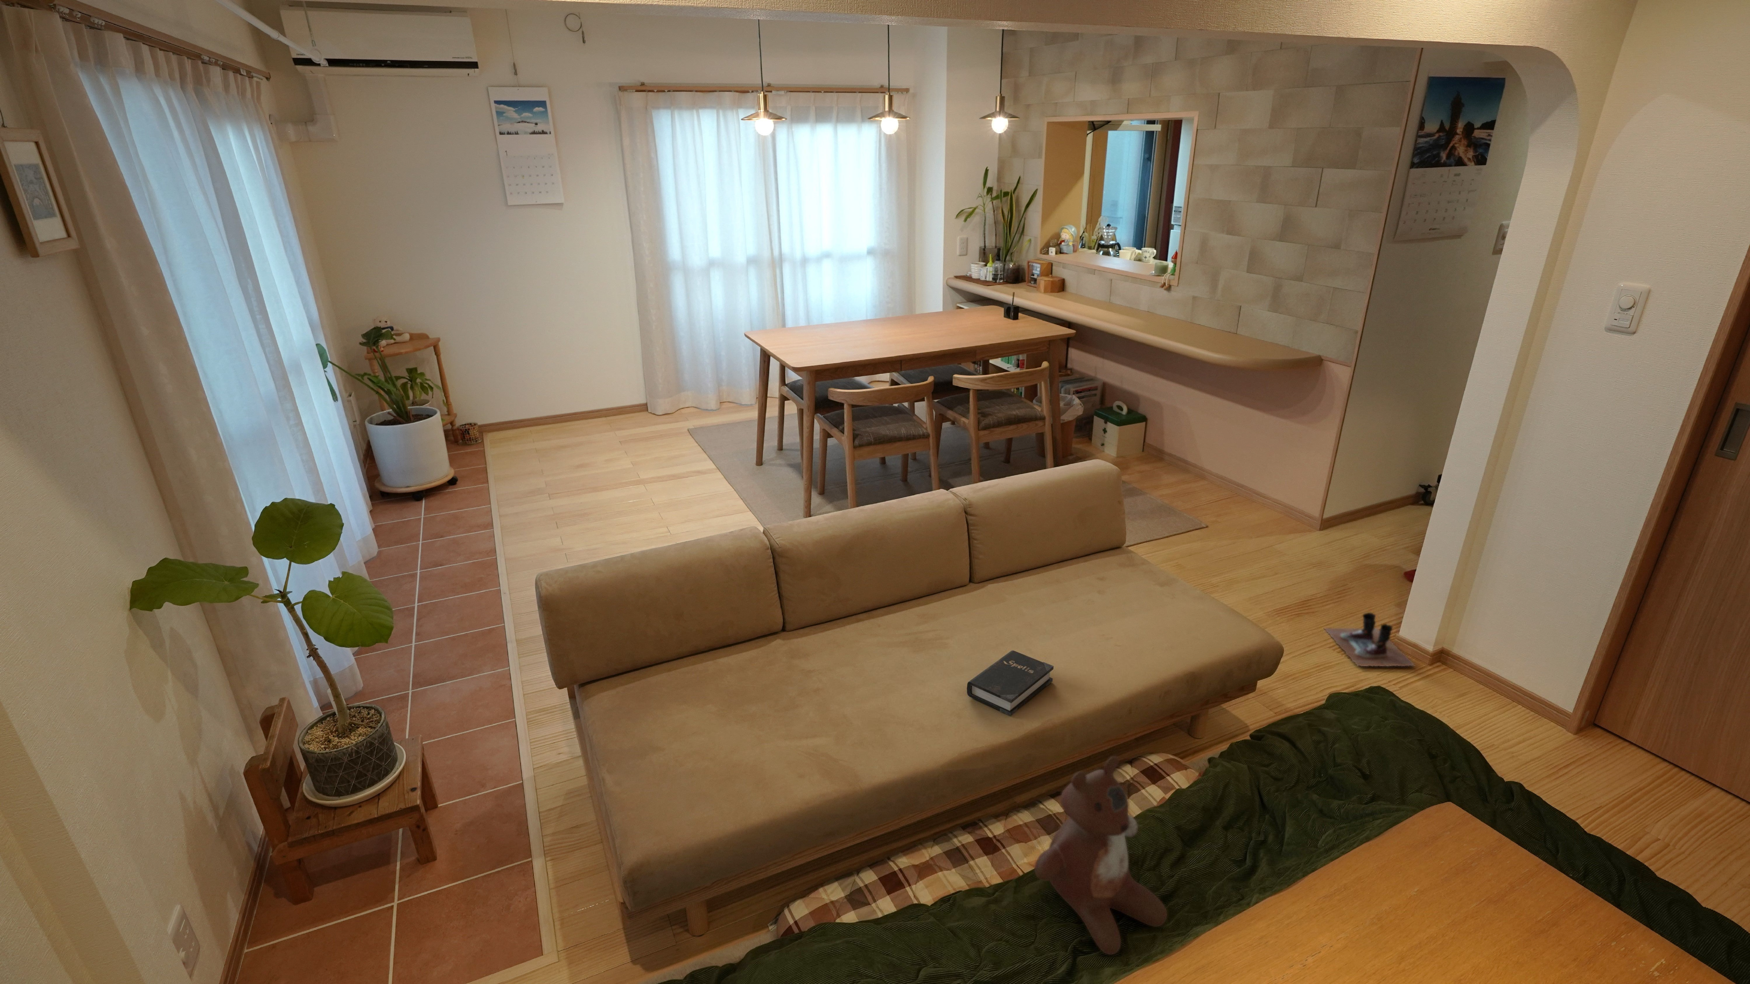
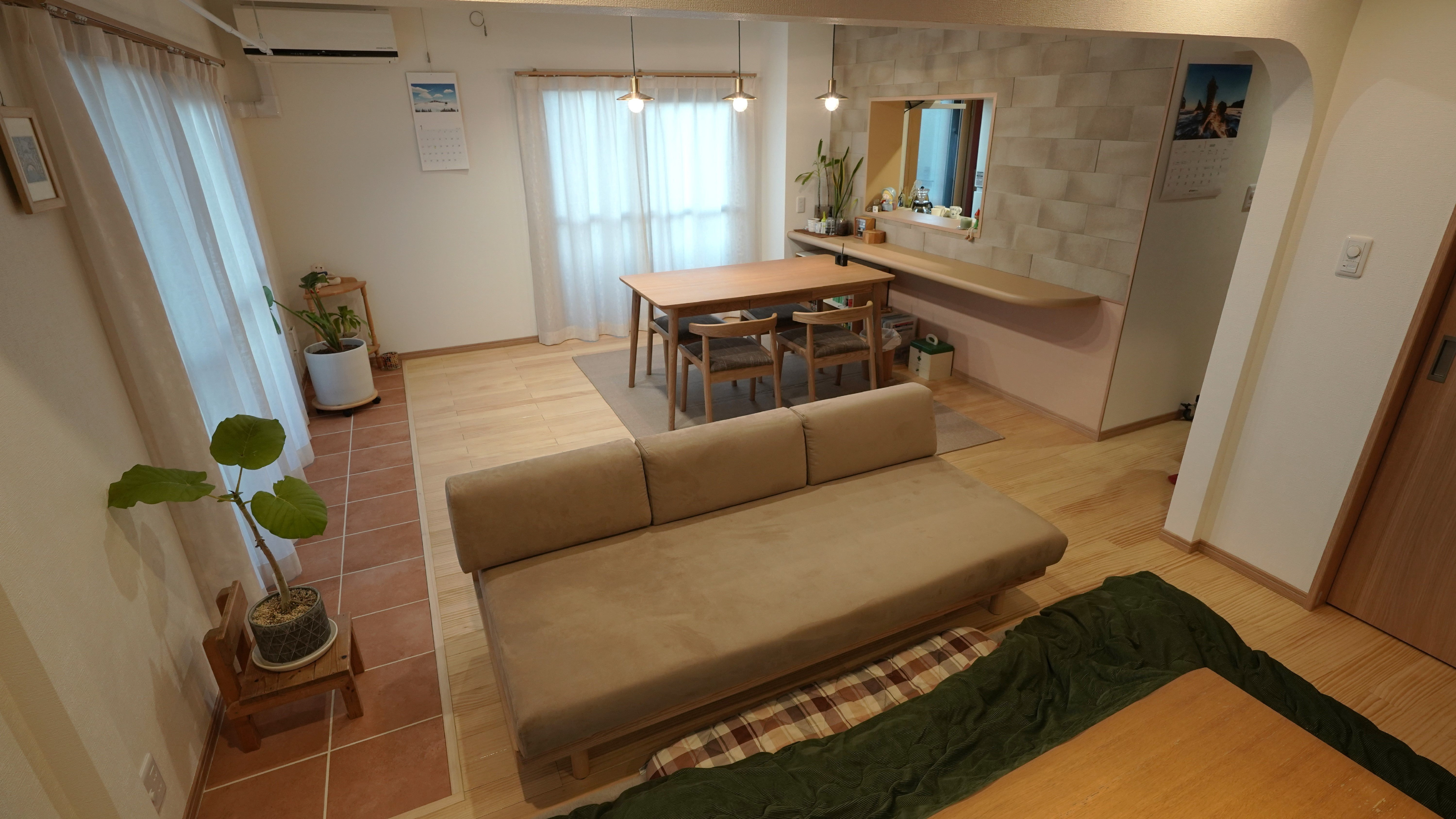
- stuffed bear (1107, 846)
- shoe (1371, 633)
- hardback book (1011, 680)
